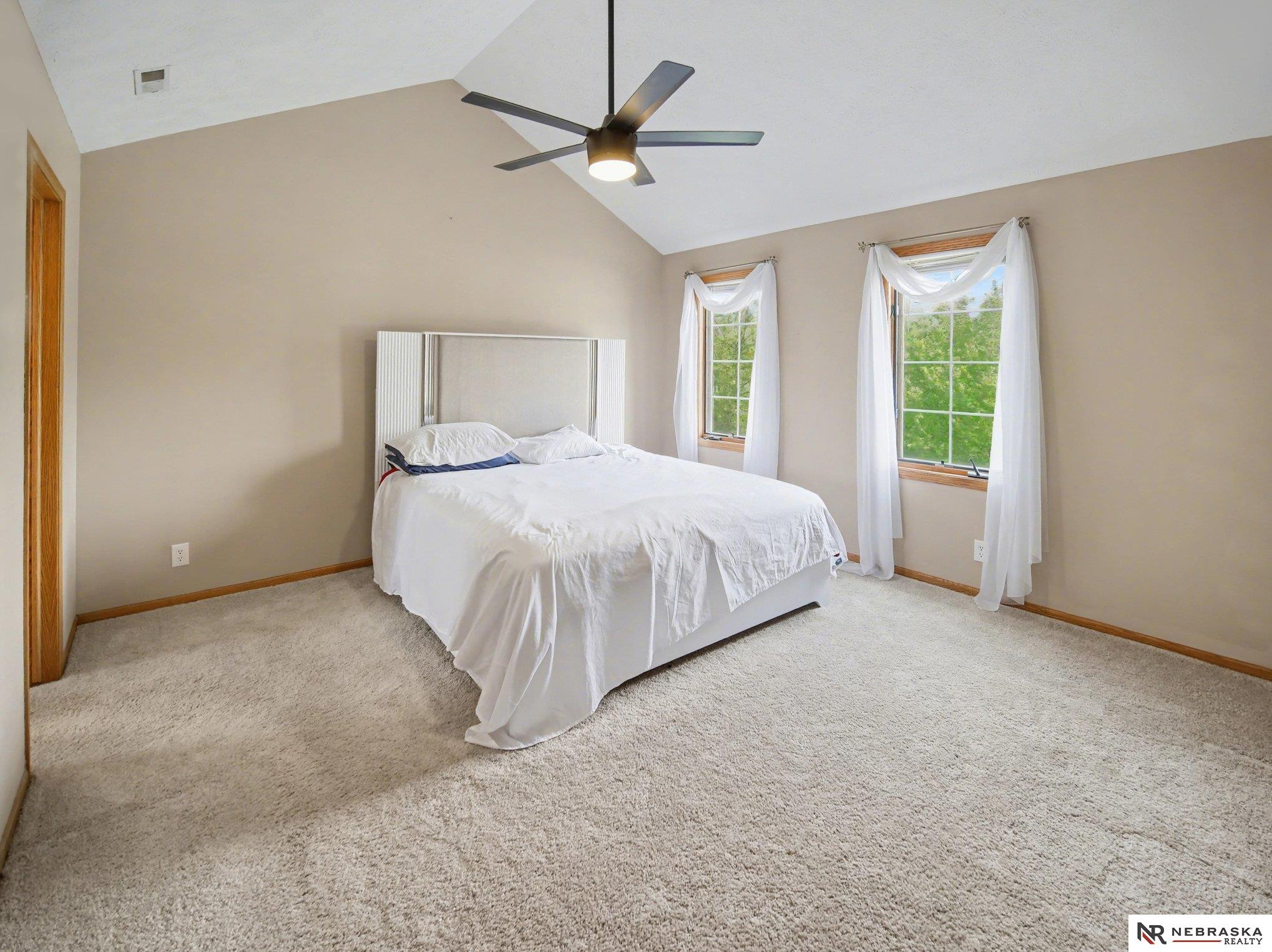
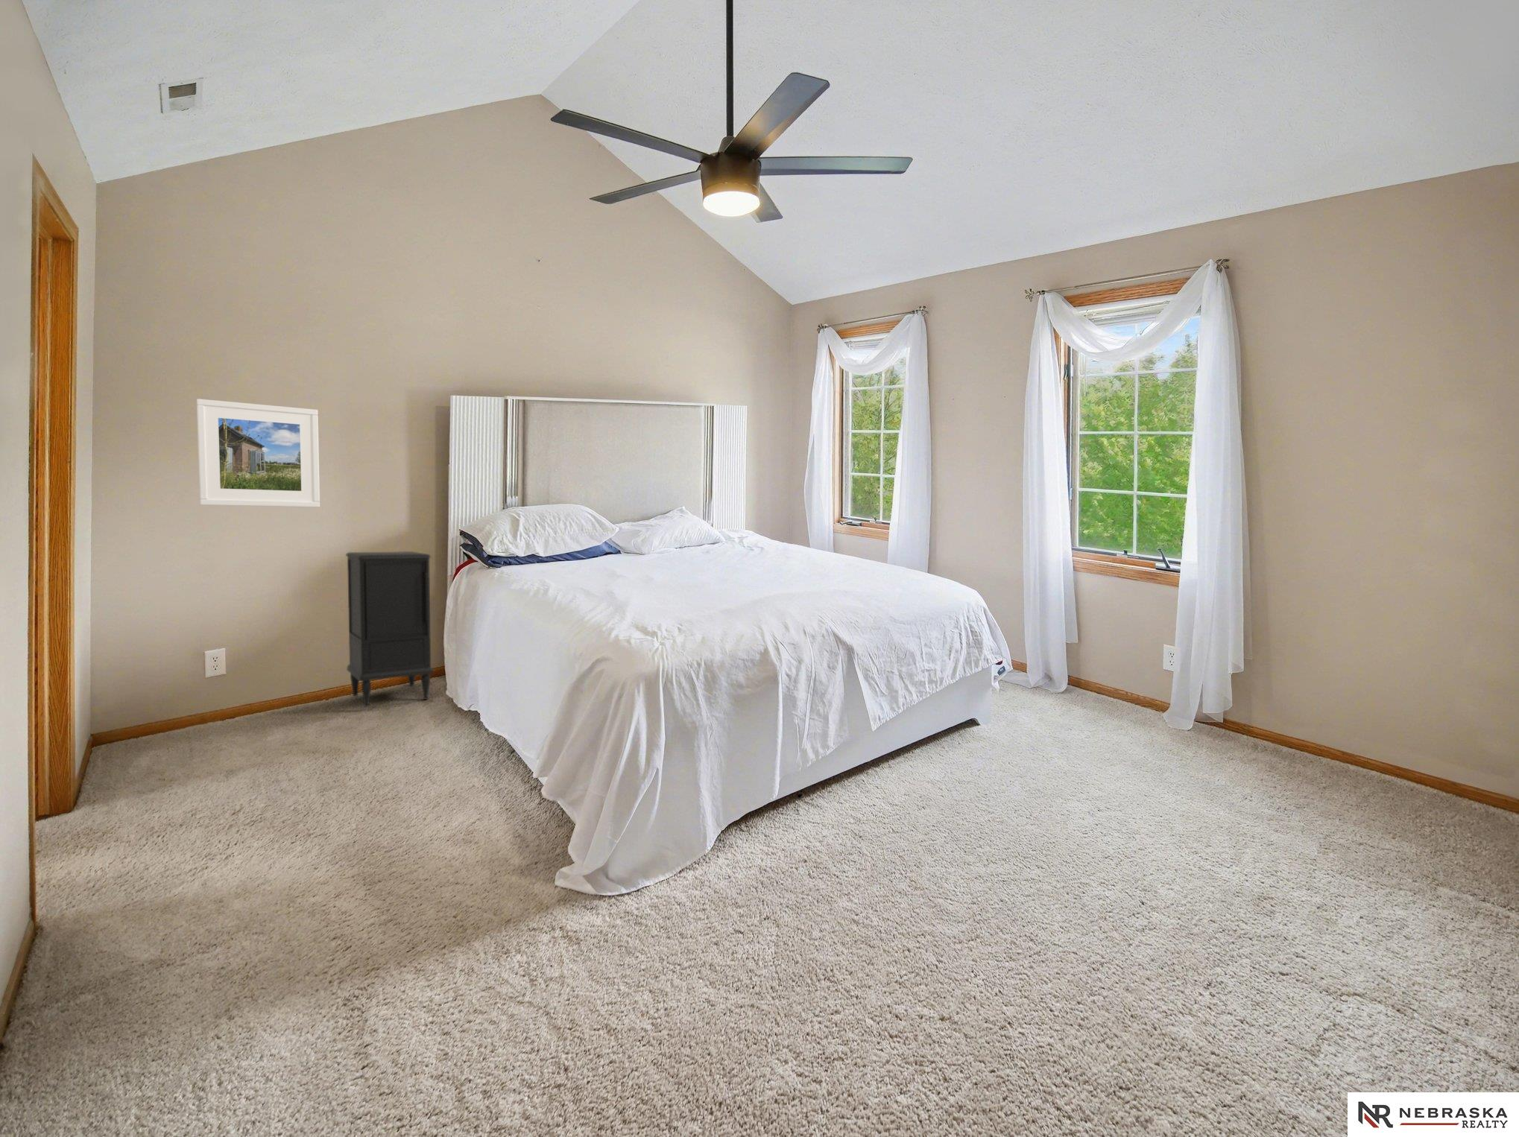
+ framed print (260, 455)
+ nightstand (389, 625)
